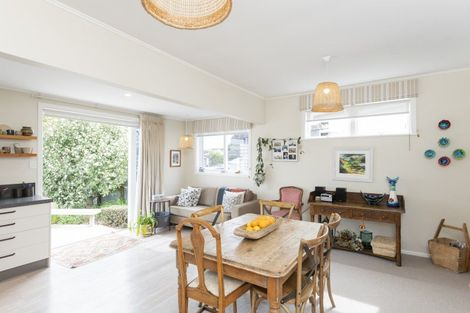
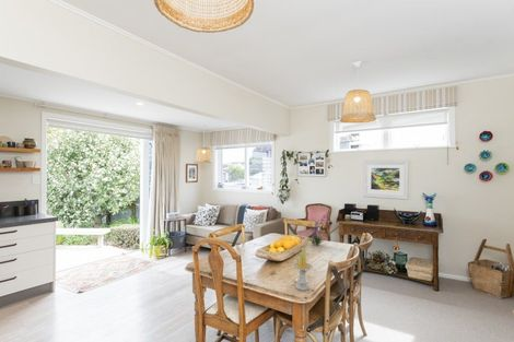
+ plant (316, 229)
+ candle (302, 267)
